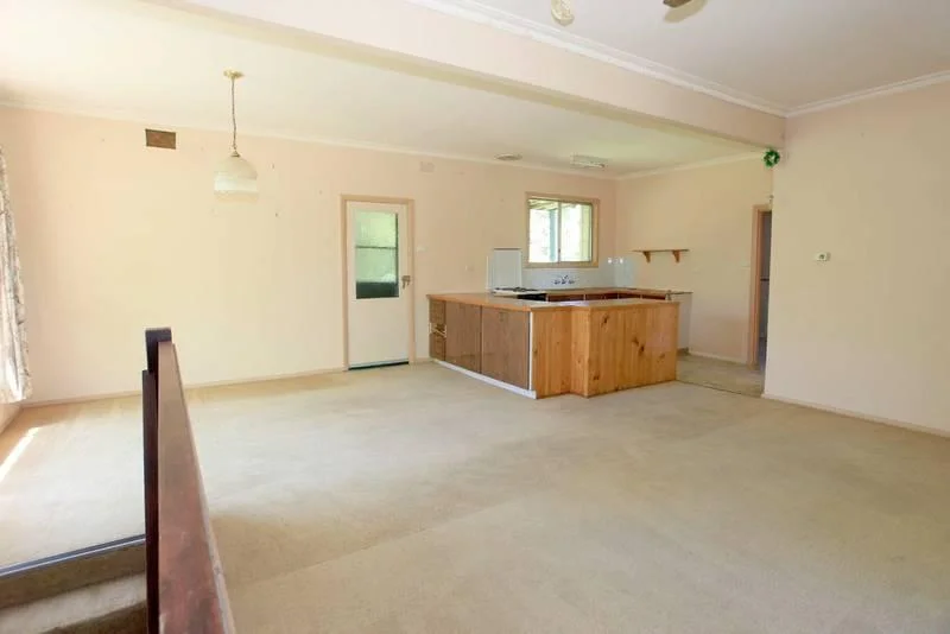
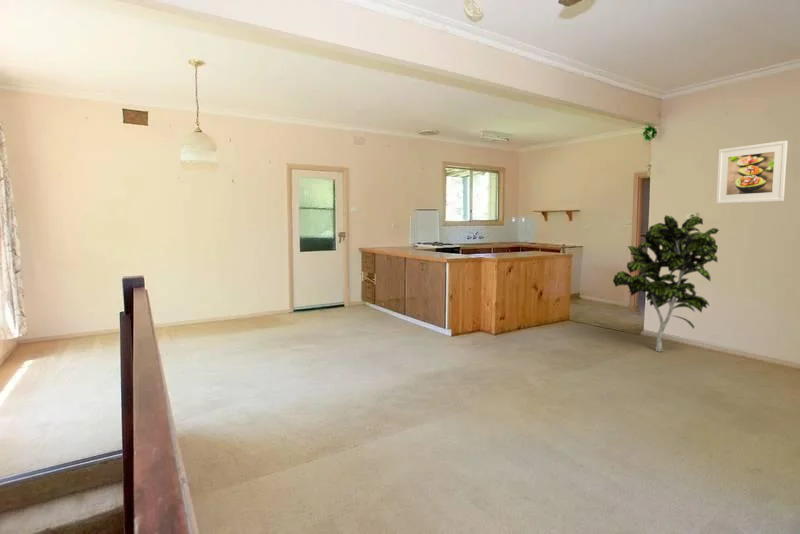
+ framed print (749, 174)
+ indoor plant (661, 283)
